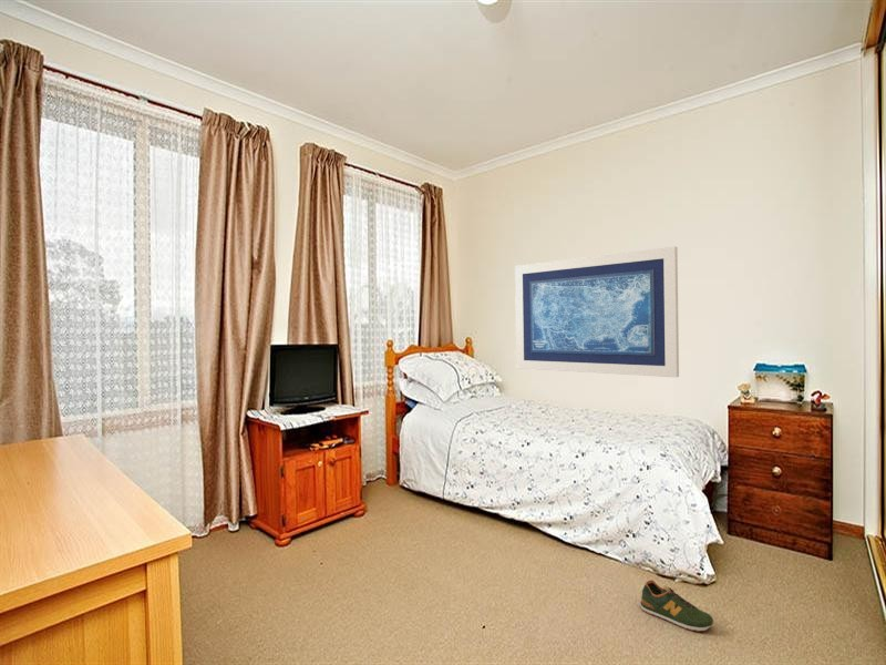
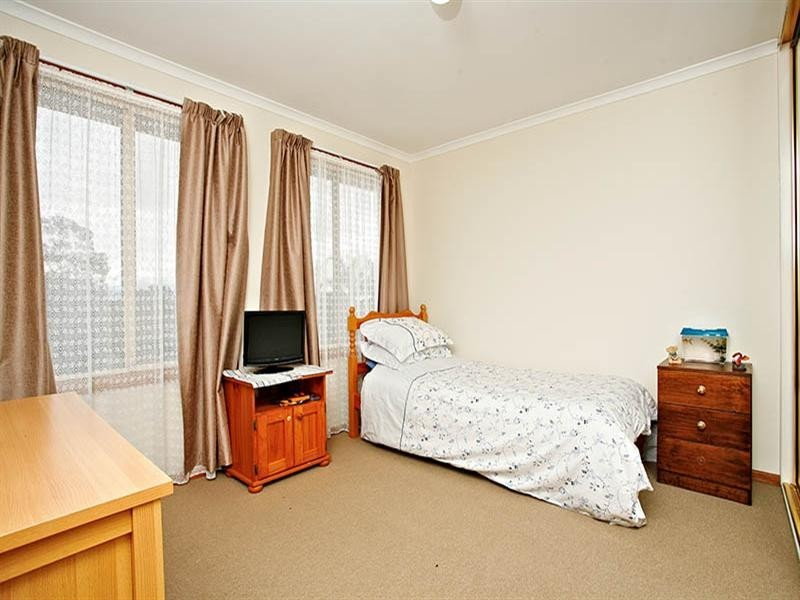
- shoe (674, 603)
- wall art (587, 315)
